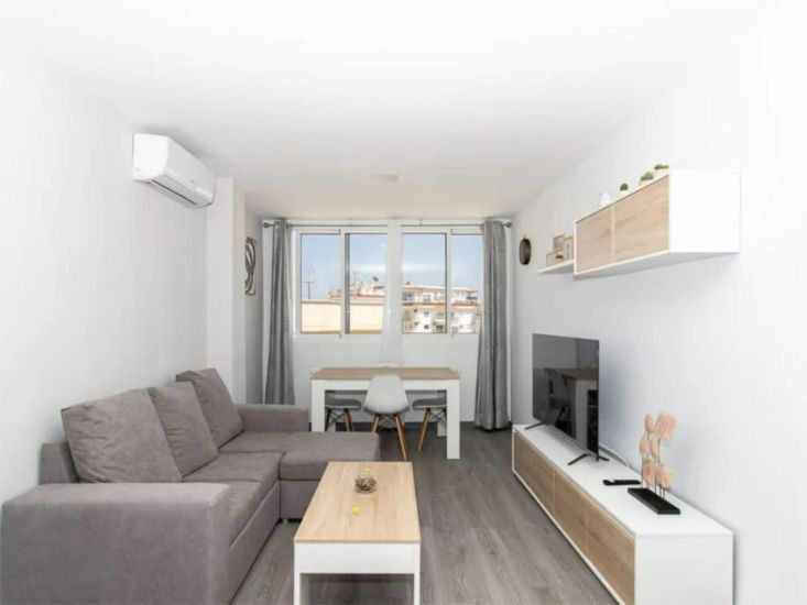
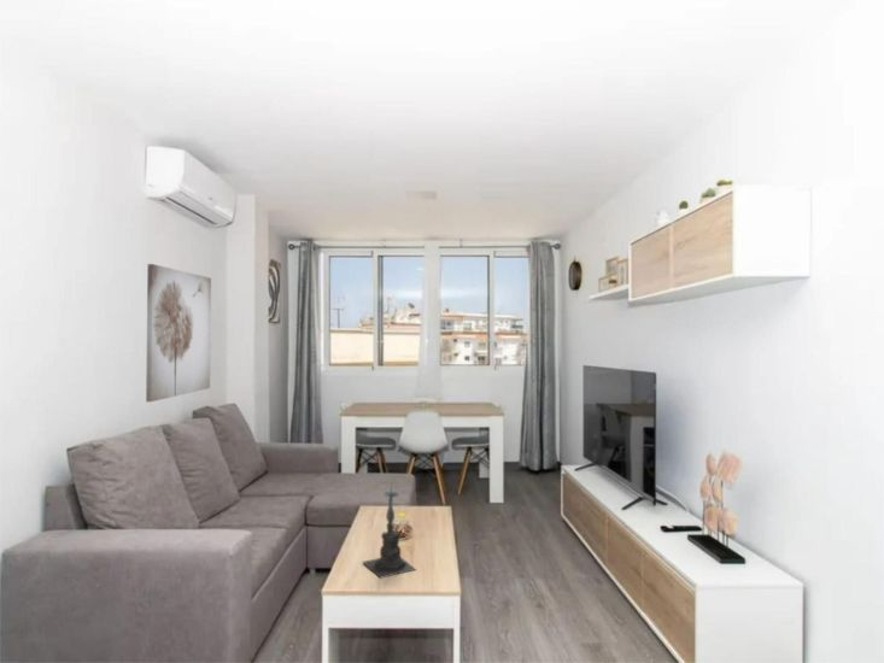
+ candle holder (388, 523)
+ wall art (182, 333)
